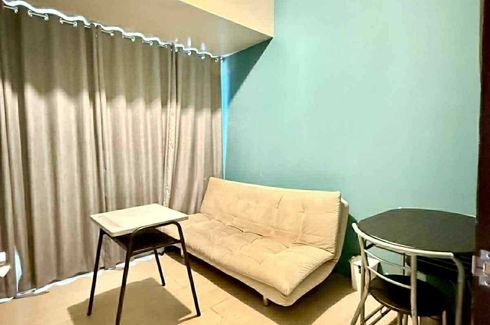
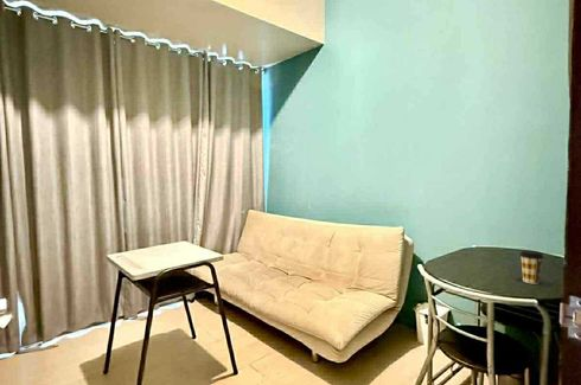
+ coffee cup (531, 267)
